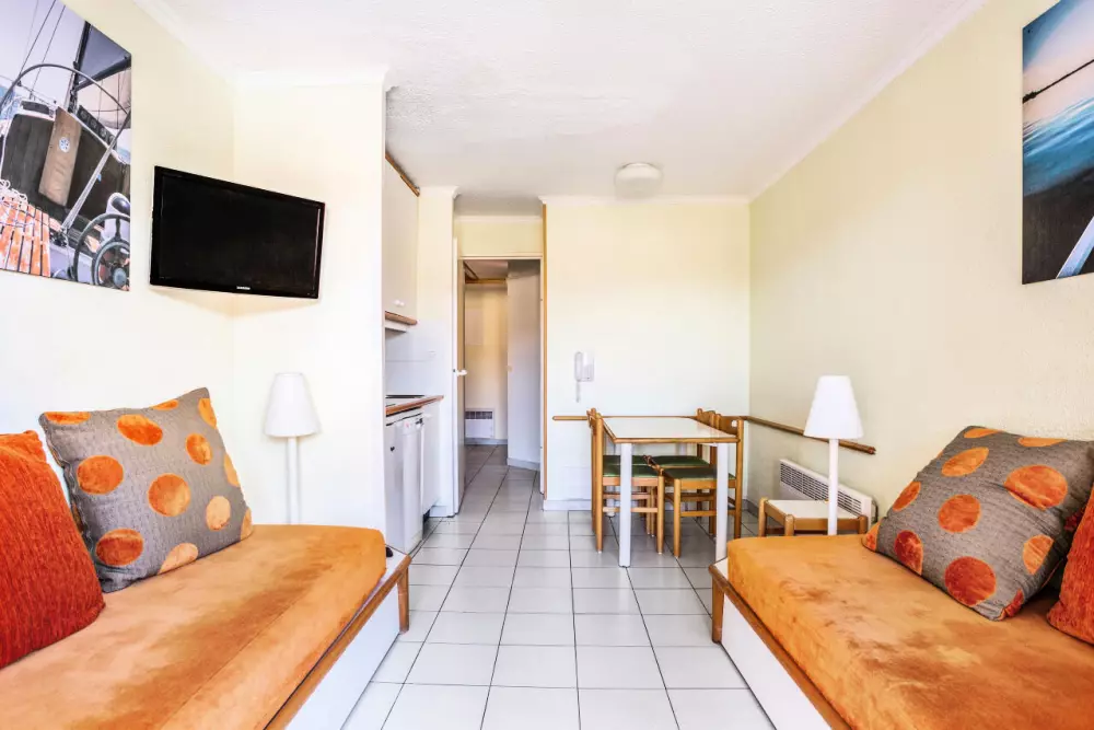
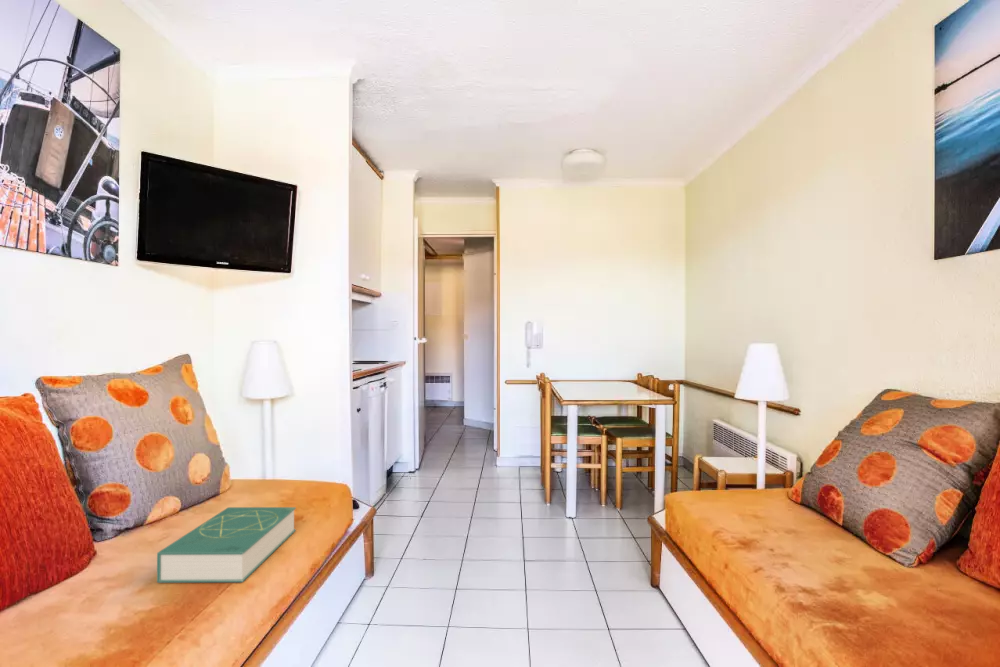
+ book (234, 540)
